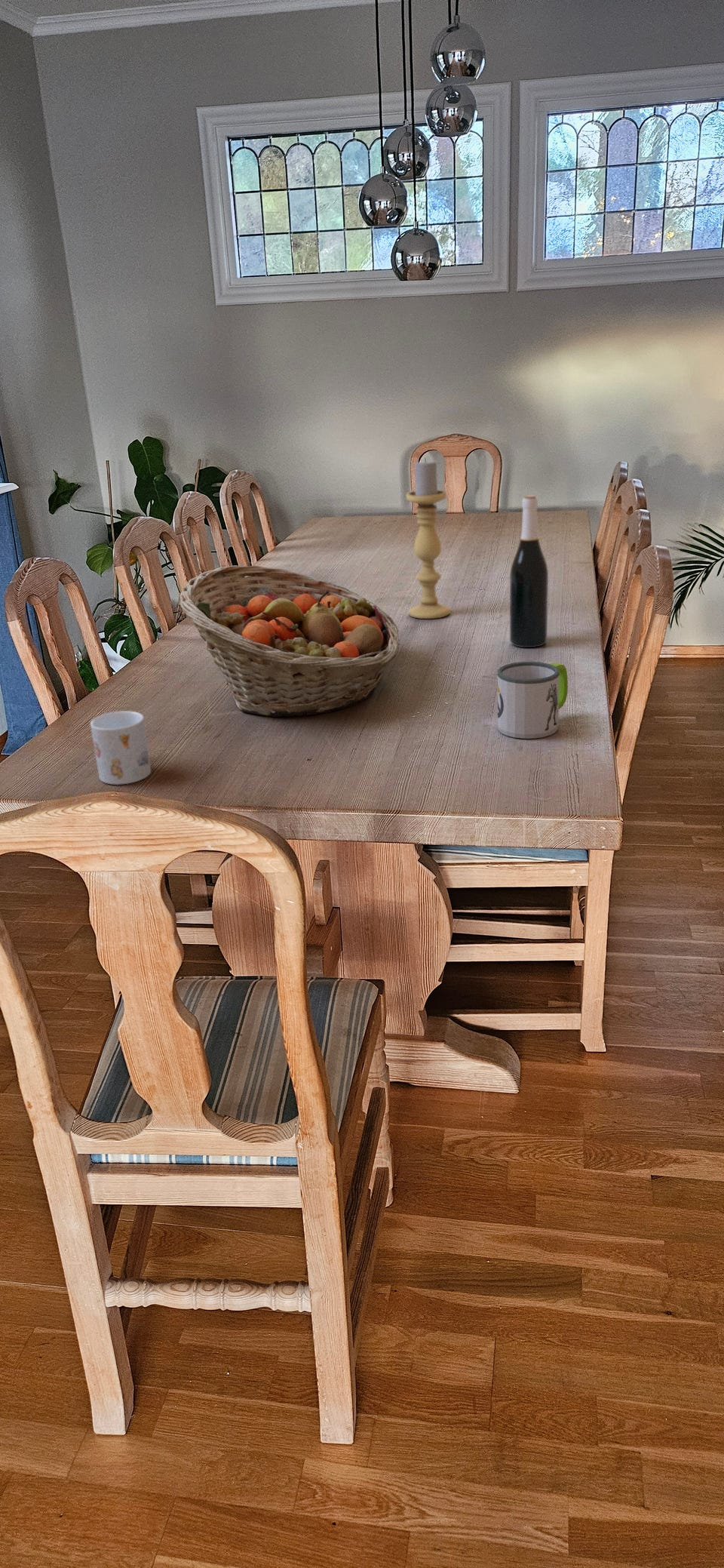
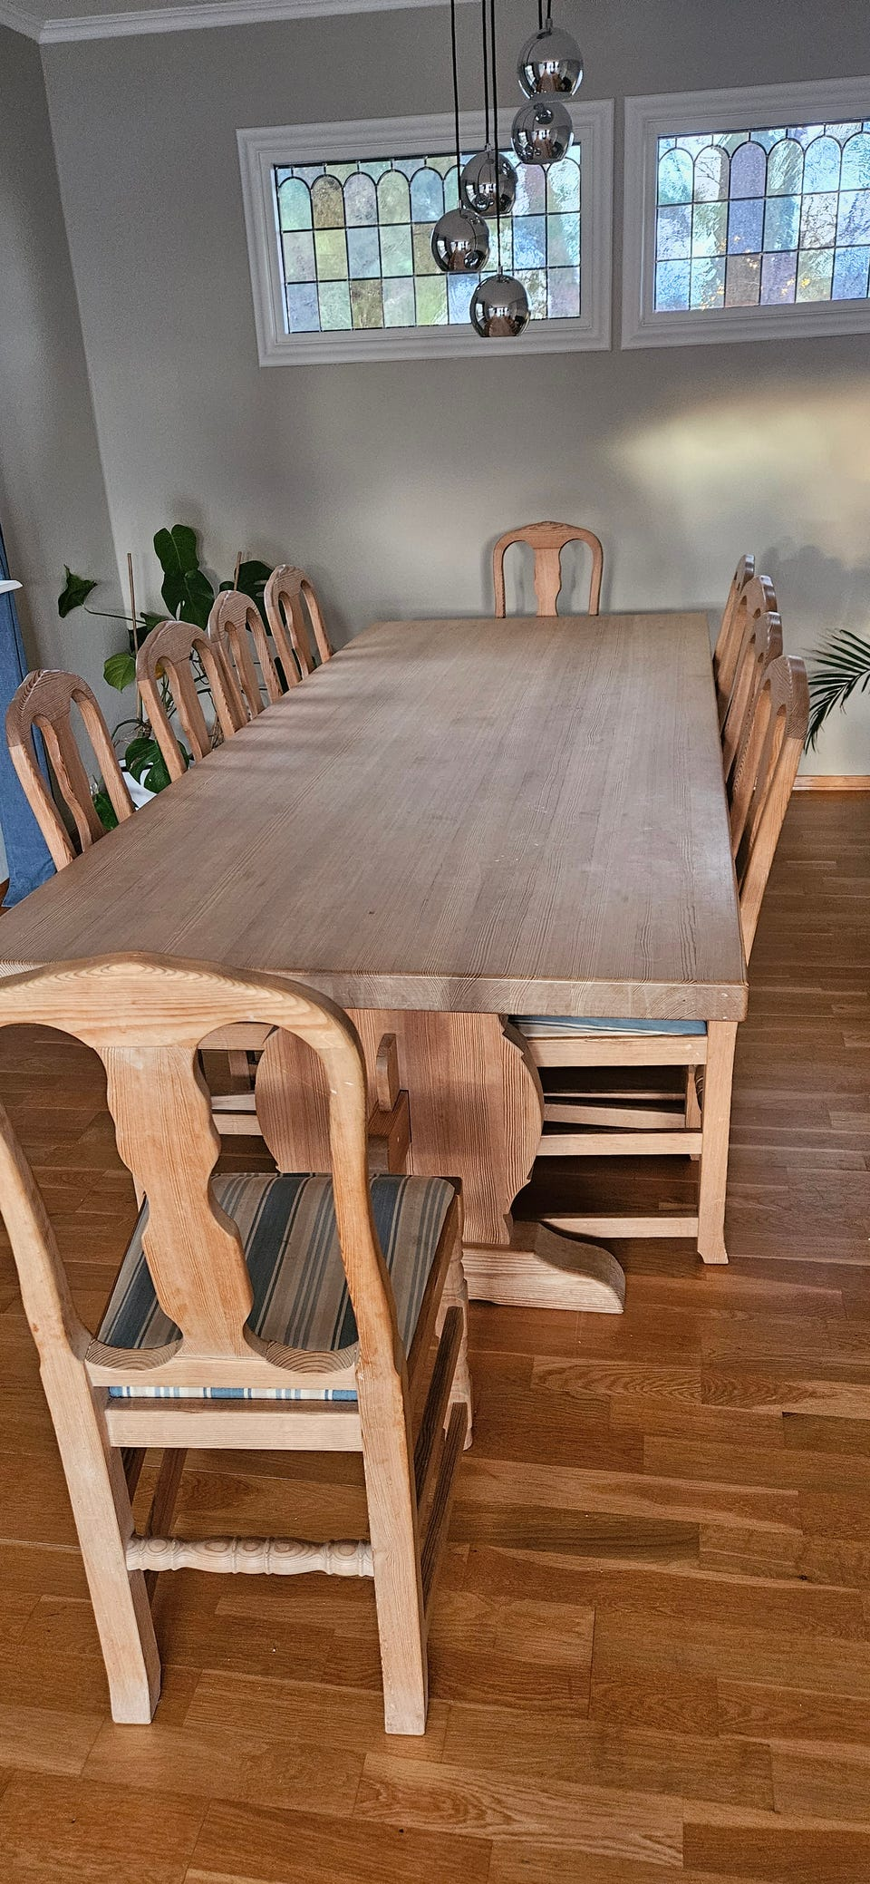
- wine bottle (529, 571)
- mug (124, 742)
- mug (536, 696)
- candle holder (427, 537)
- fruit basket (293, 633)
